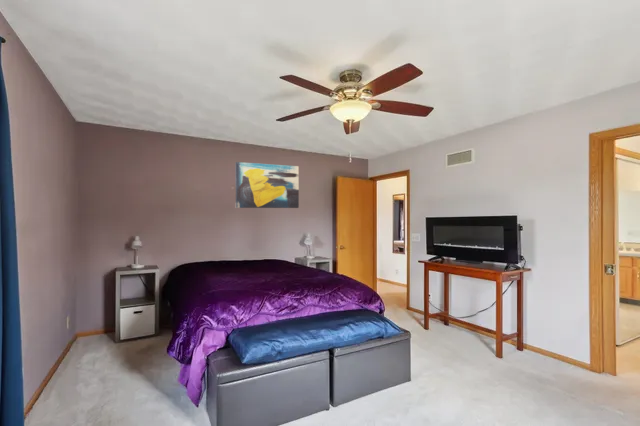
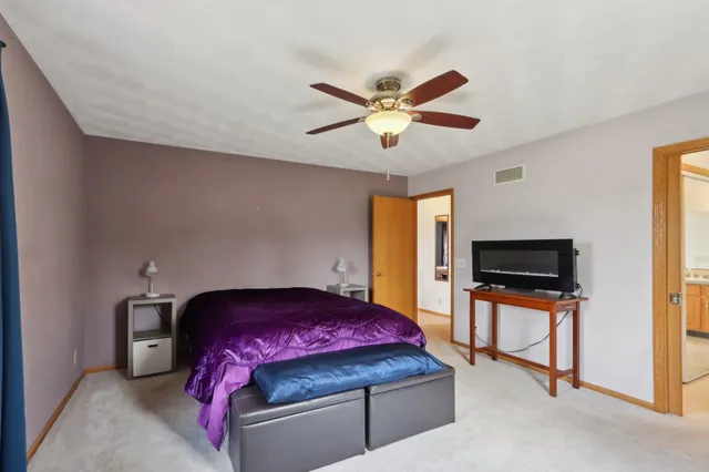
- wall art (268, 186)
